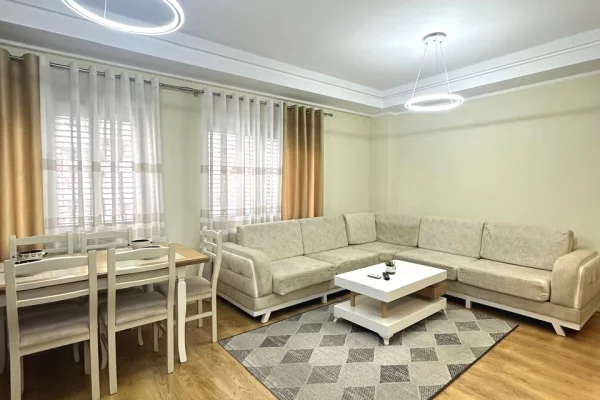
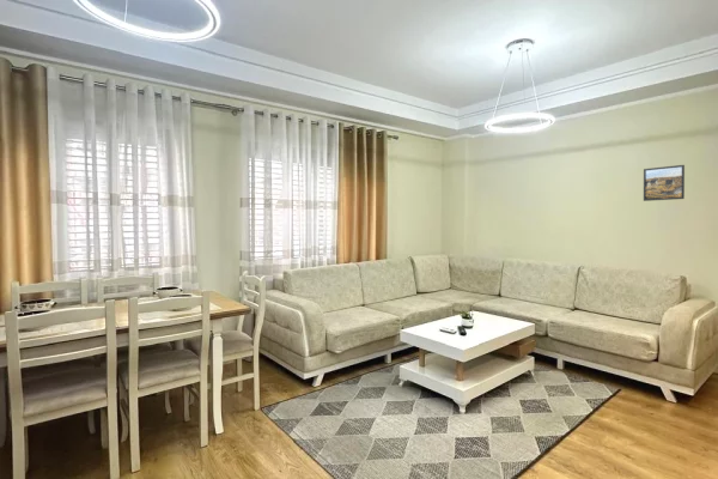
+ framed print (663, 183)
